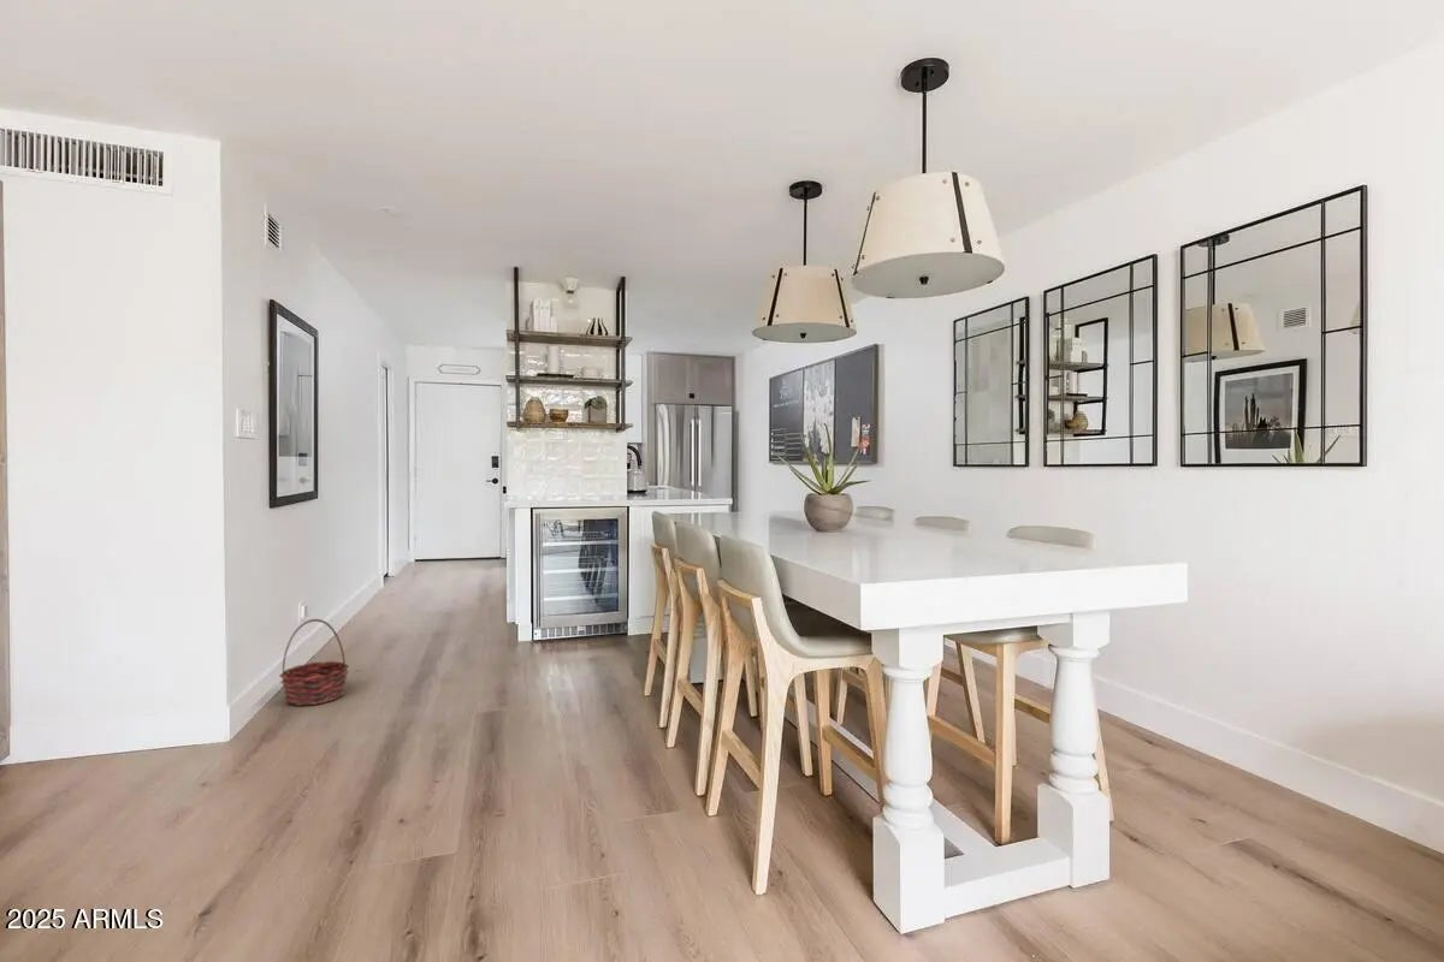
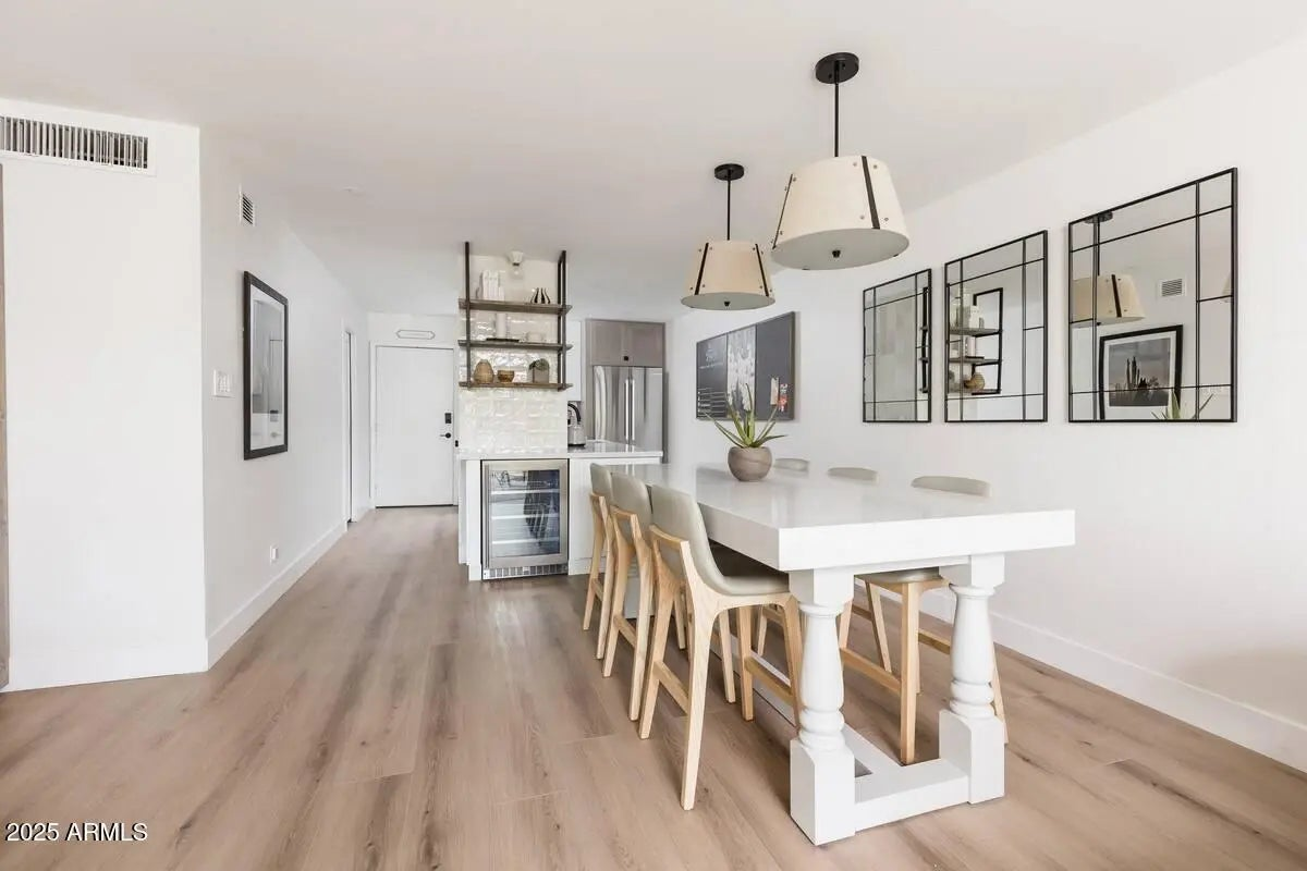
- basket (314, 663)
